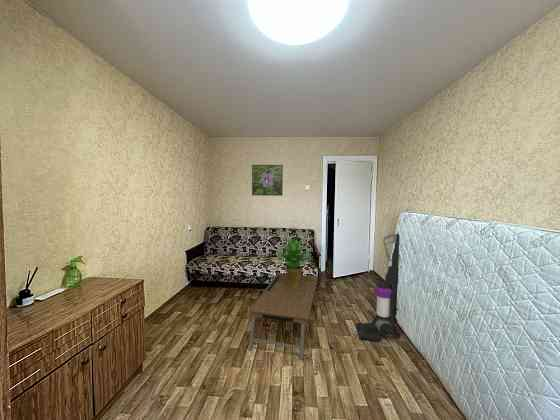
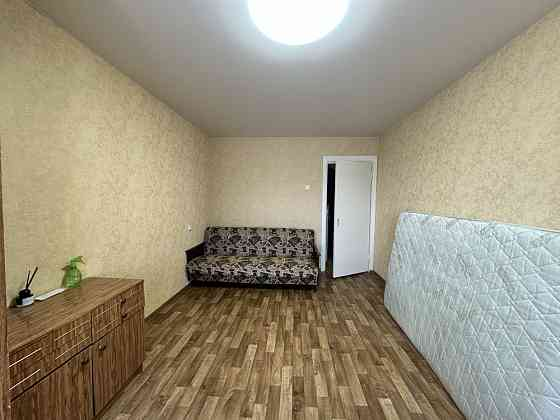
- vacuum cleaner (380, 284)
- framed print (267, 180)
- coffee table (289, 303)
- potted plant (294, 260)
